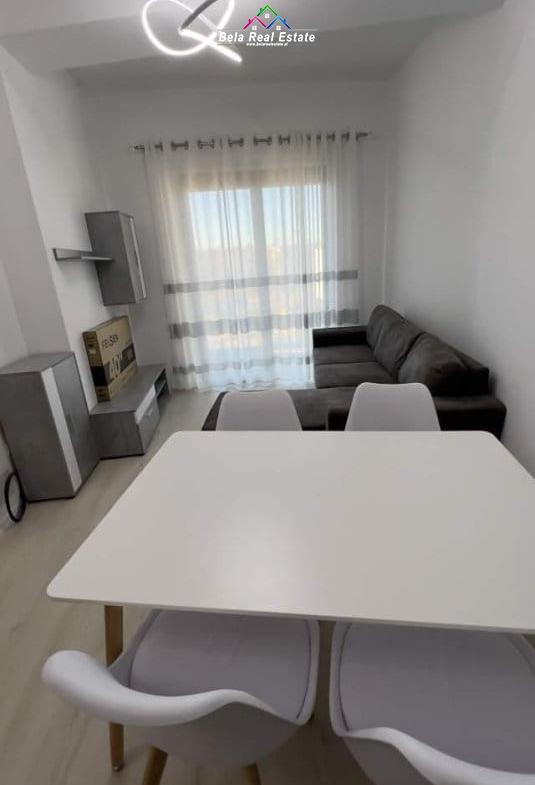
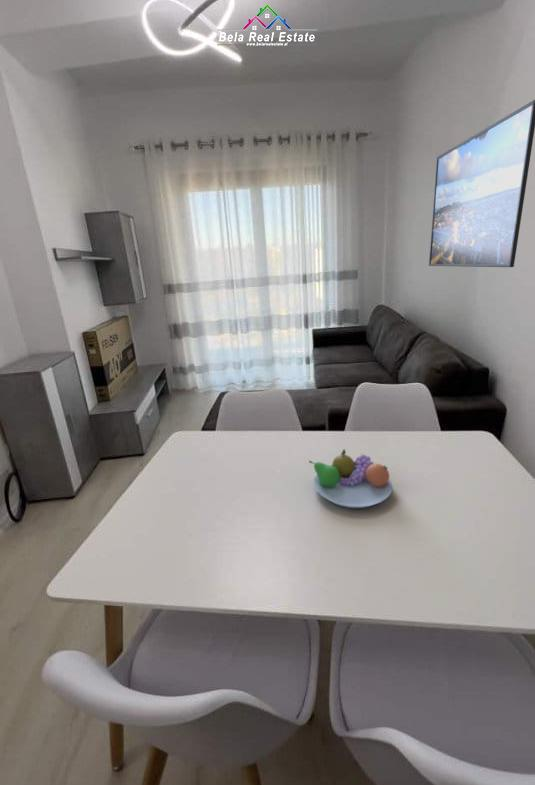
+ fruit bowl (349, 474)
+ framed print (469, 204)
